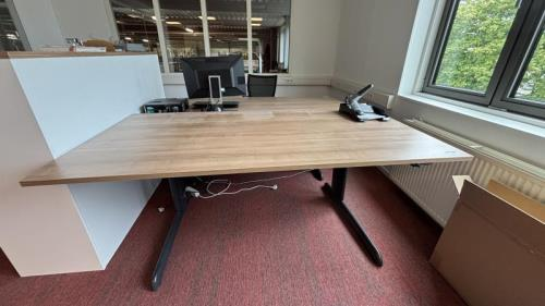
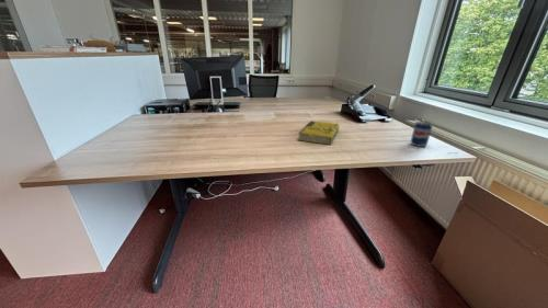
+ beverage can (421, 134)
+ book (319, 130)
